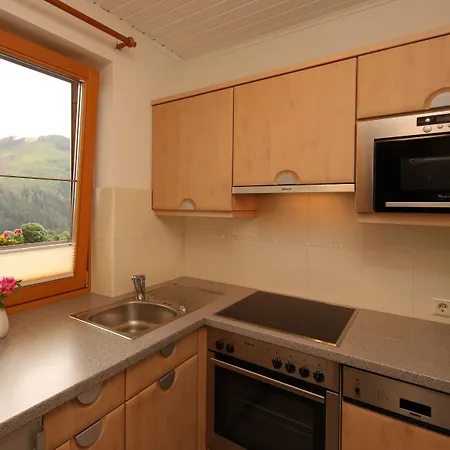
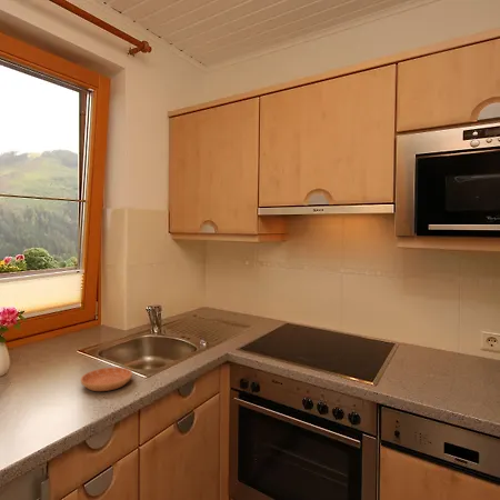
+ saucer (107, 379)
